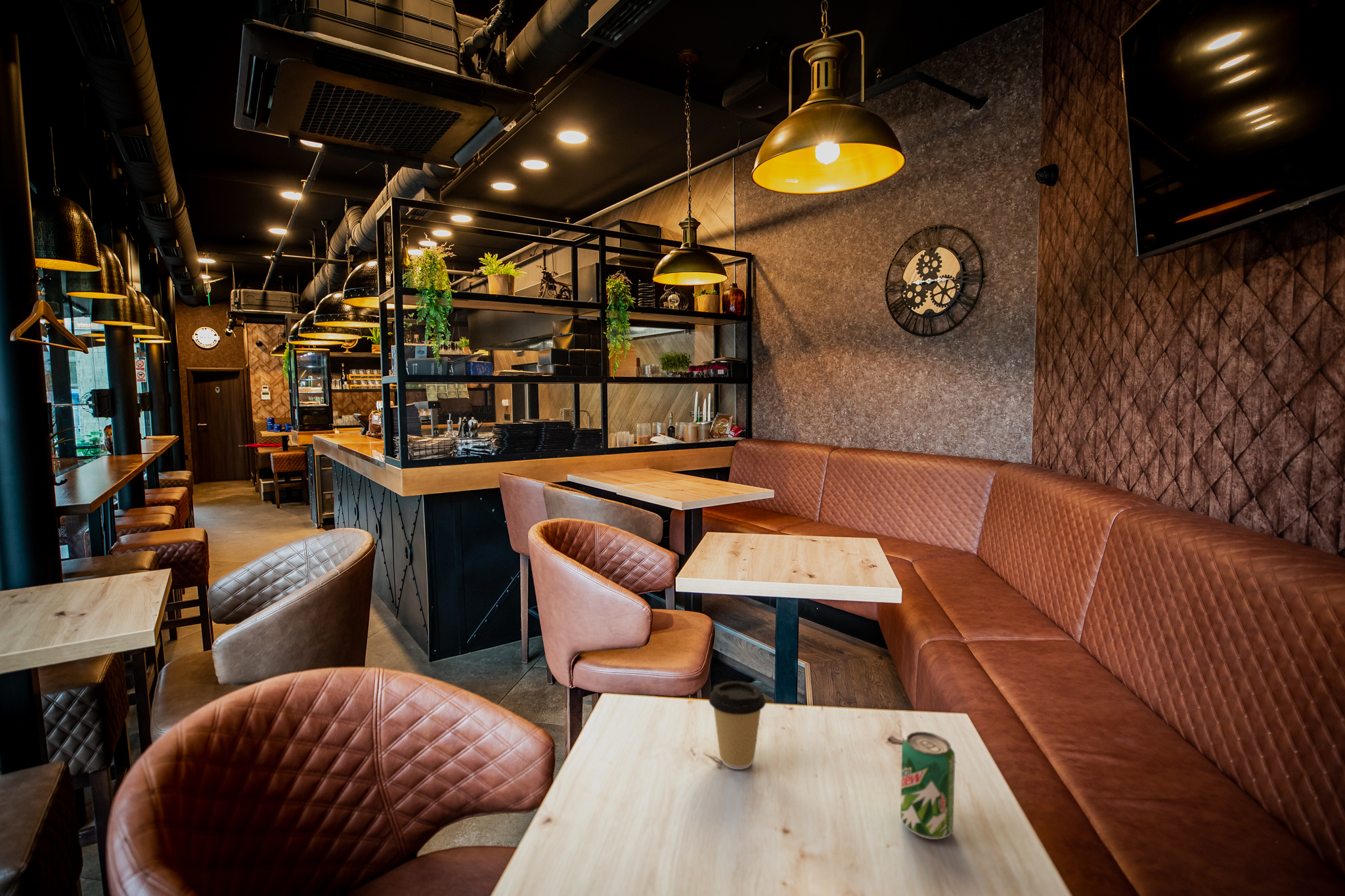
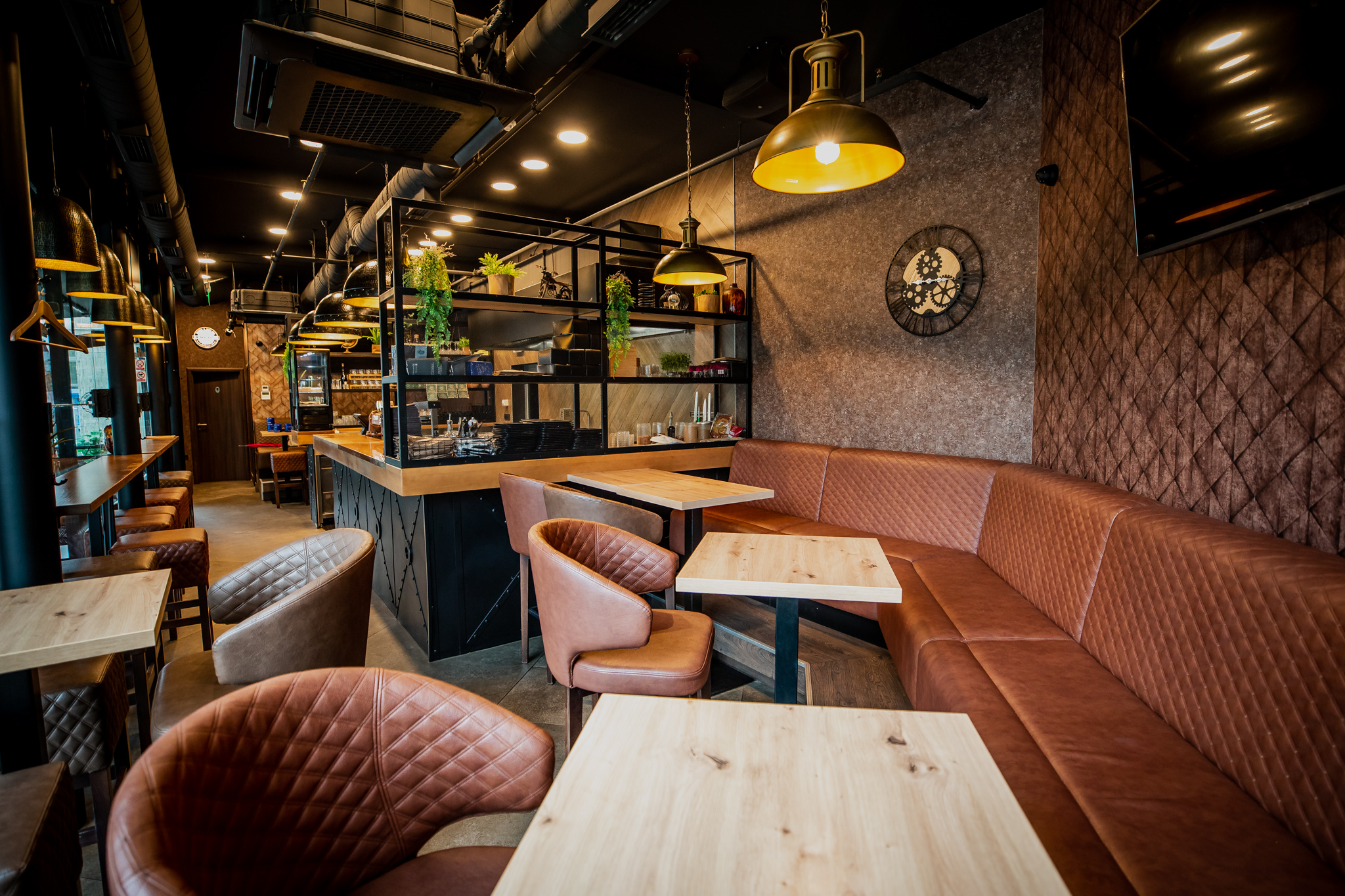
- beverage can (927, 784)
- coffee cup (737, 724)
